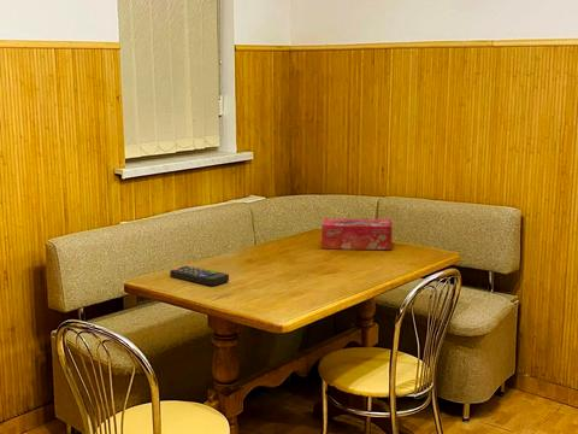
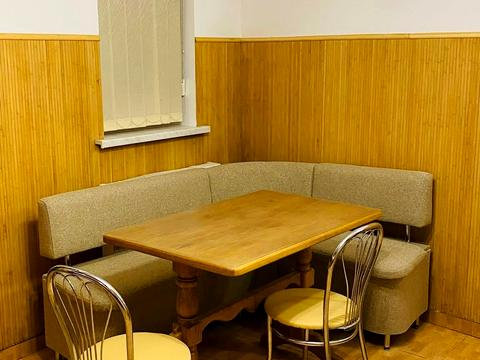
- tissue box (356, 234)
- remote control (199, 275)
